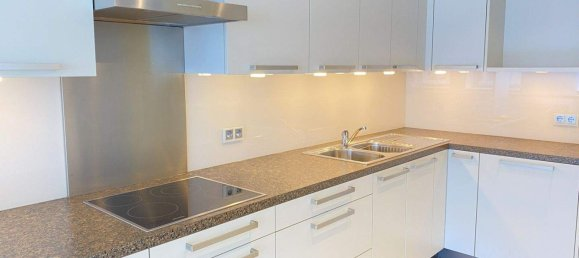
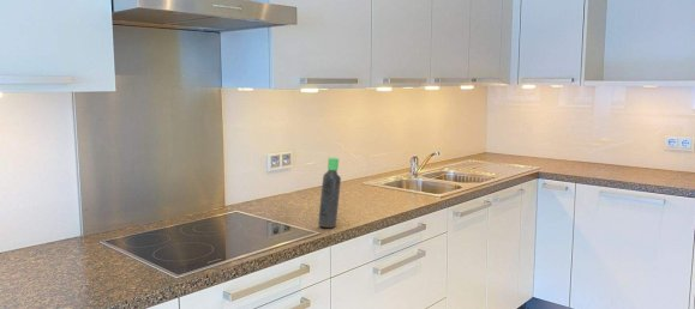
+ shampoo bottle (329, 192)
